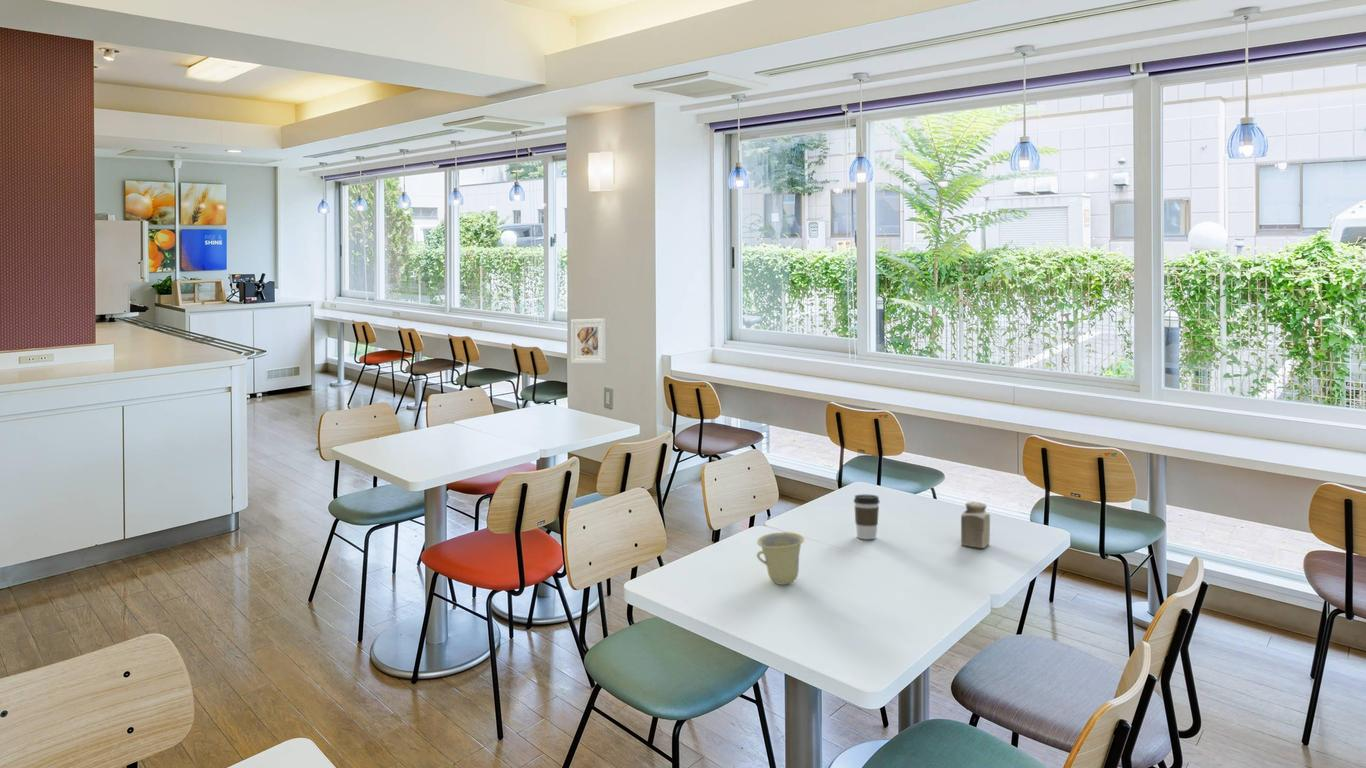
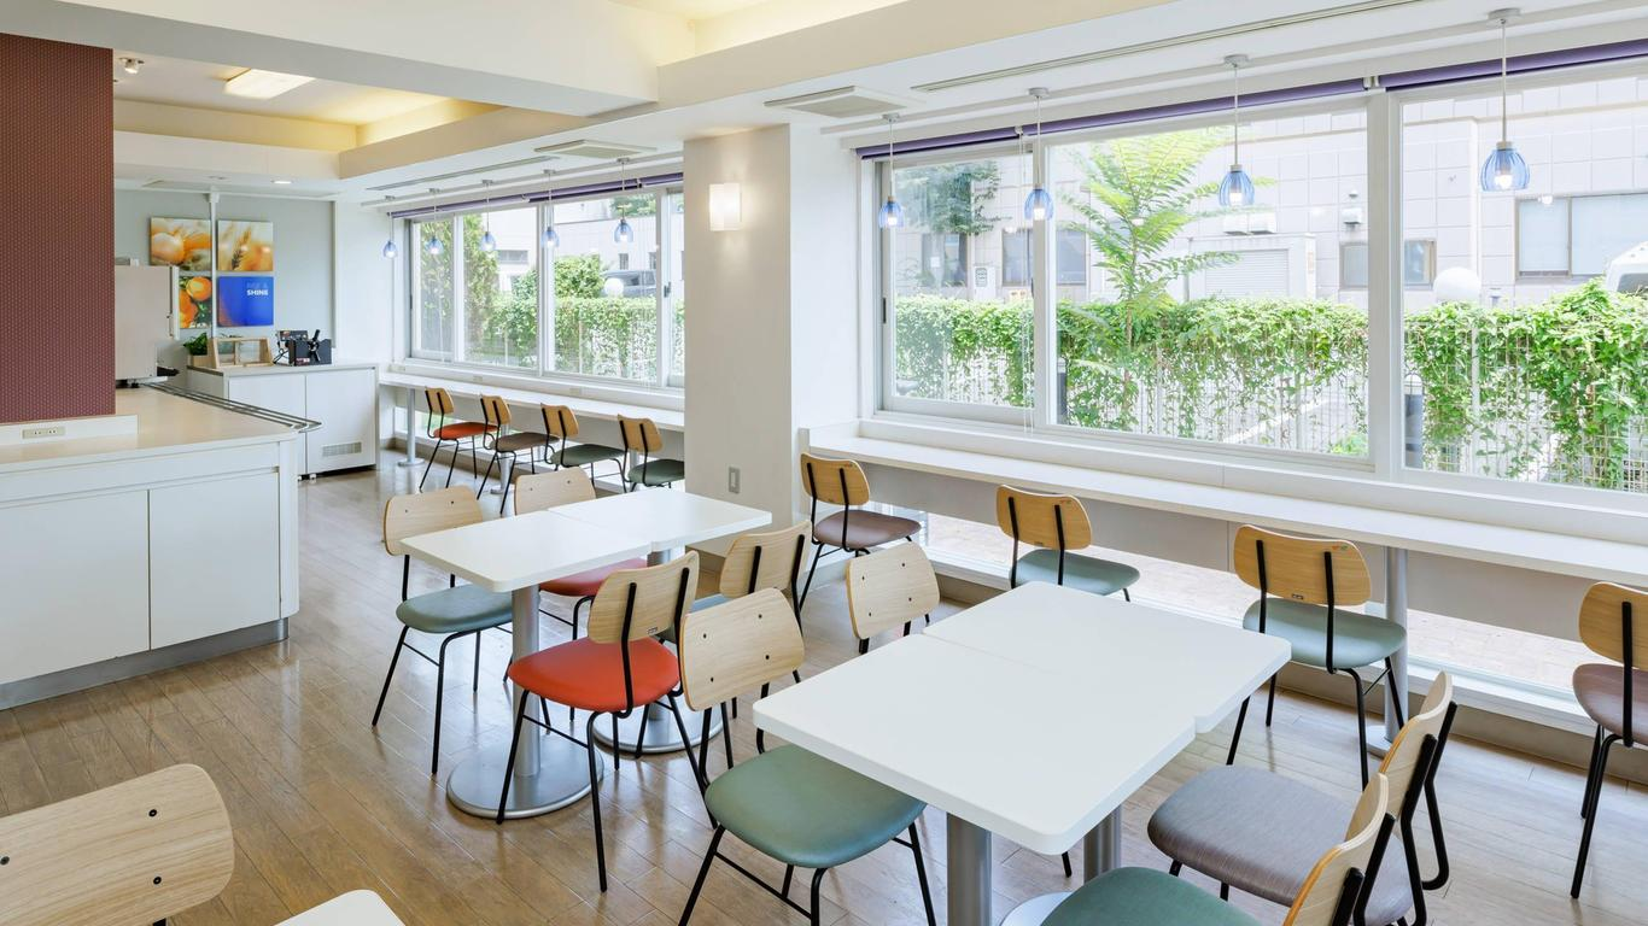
- coffee cup (866, 516)
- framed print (588, 341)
- cup (780, 559)
- salt shaker (975, 523)
